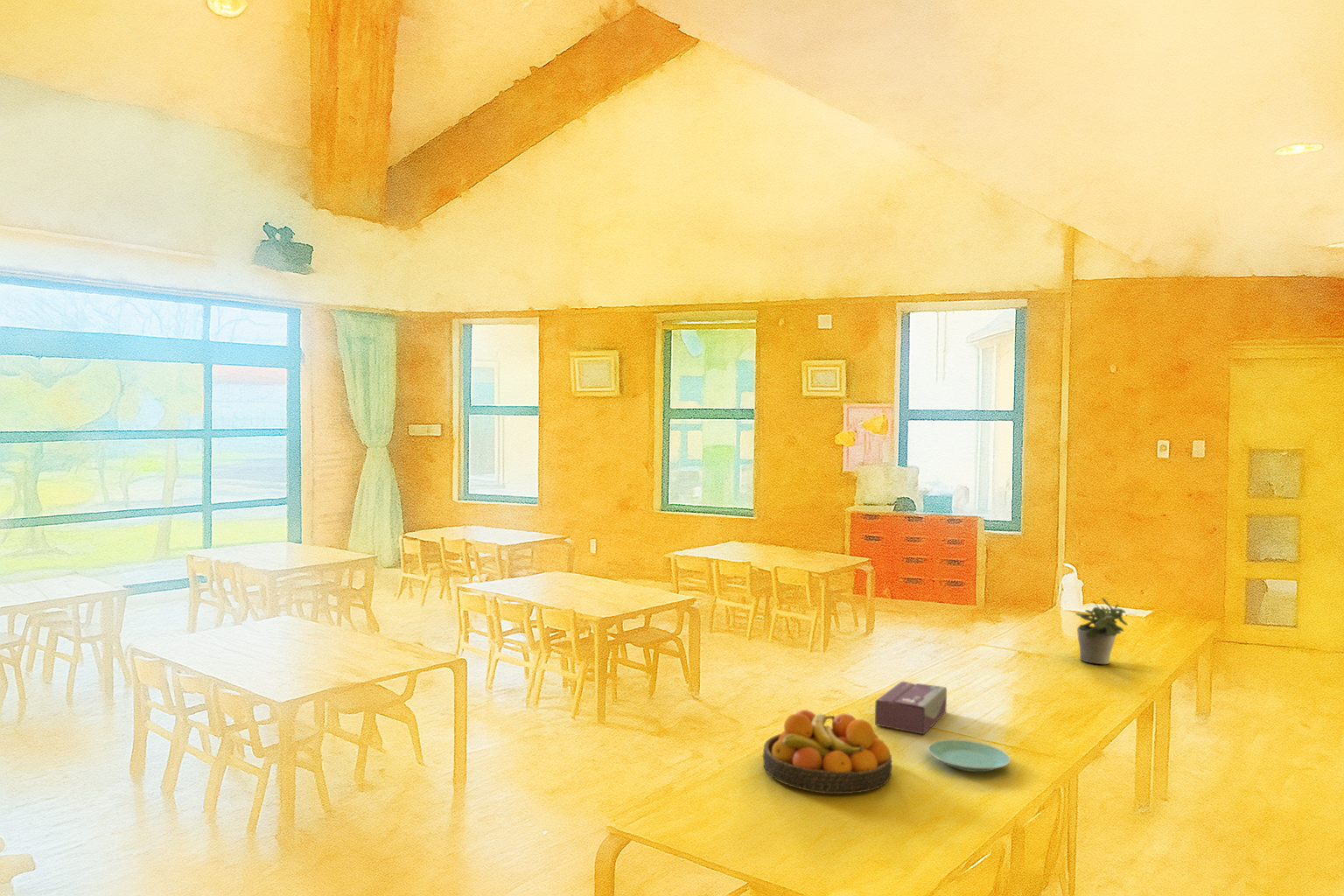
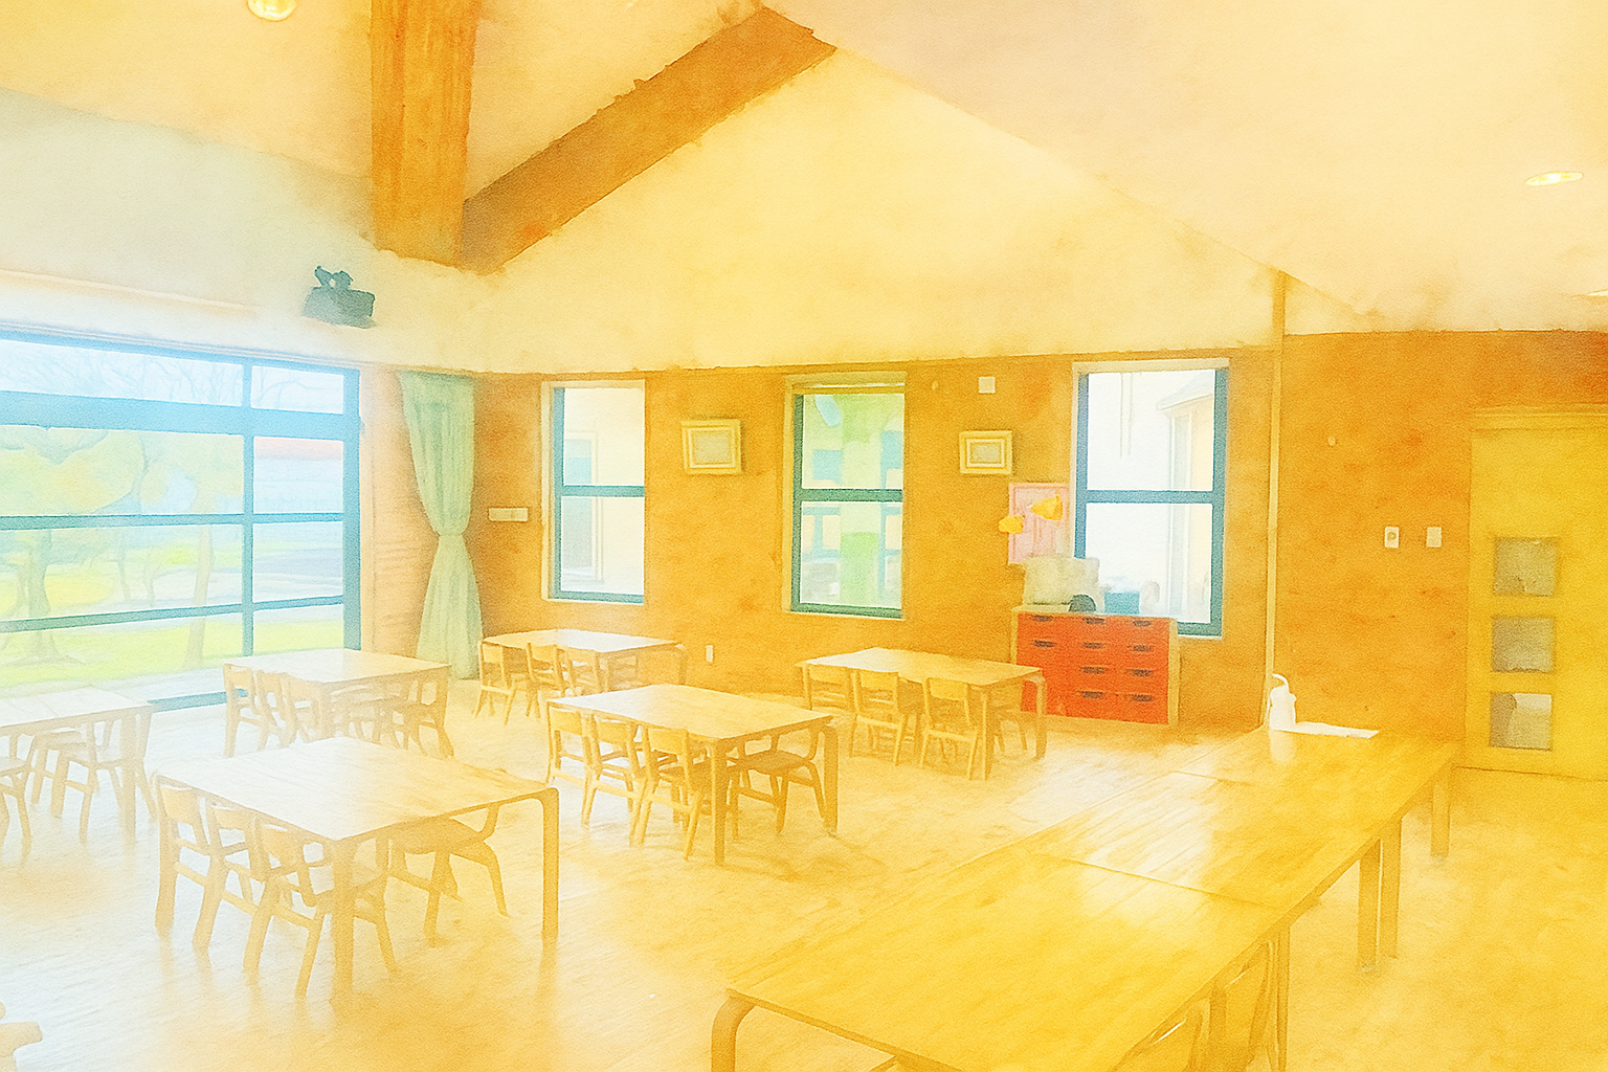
- plate (968, 757)
- tissue box (911, 705)
- potted plant (1105, 632)
- fruit bowl (827, 741)
